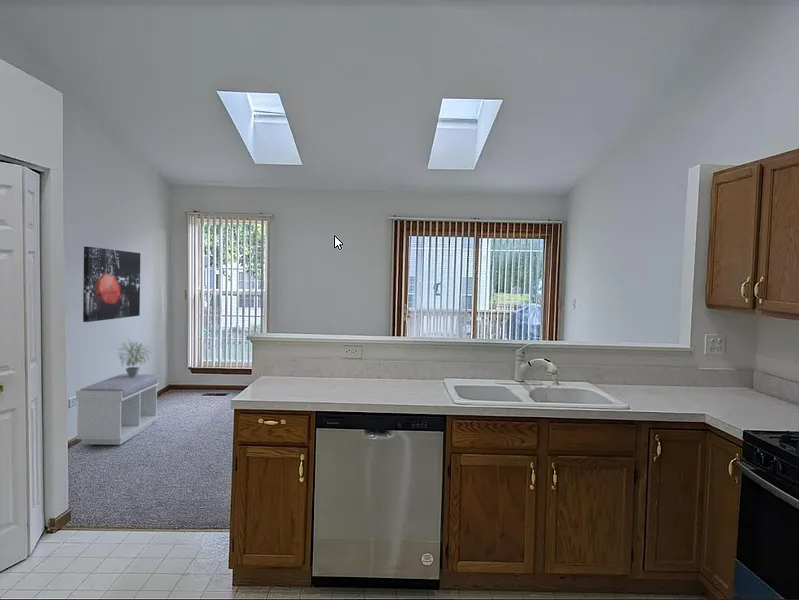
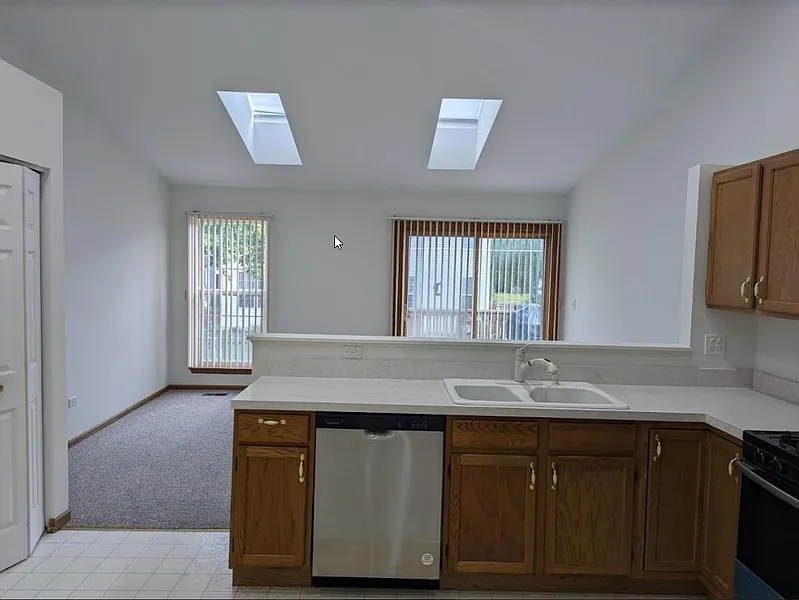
- bench (121, 406)
- wall art (114, 284)
- potted plant (135, 356)
